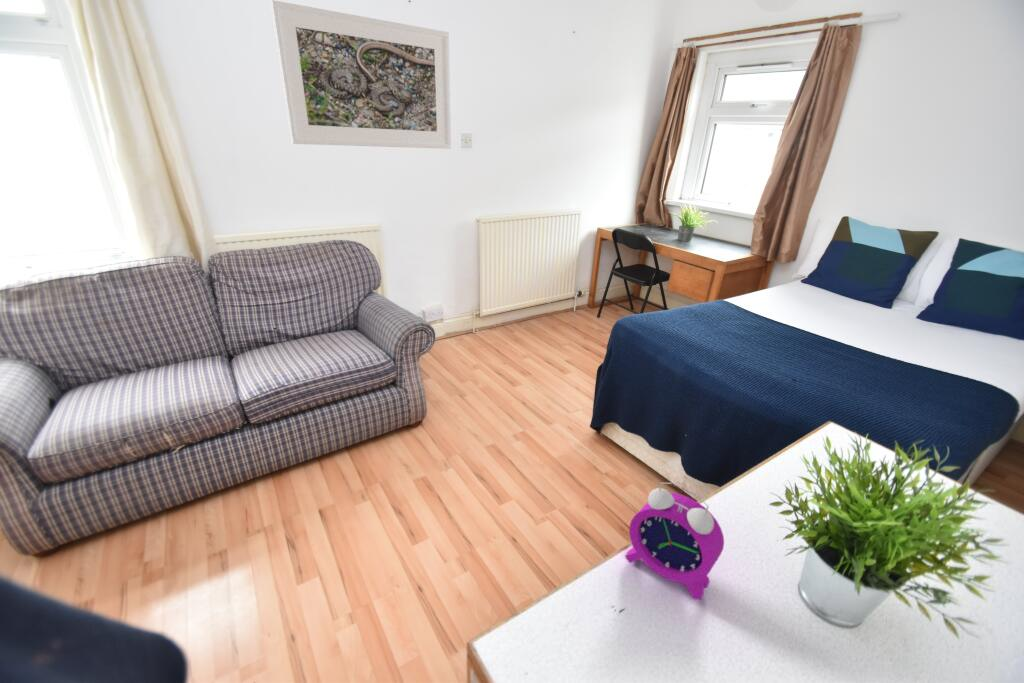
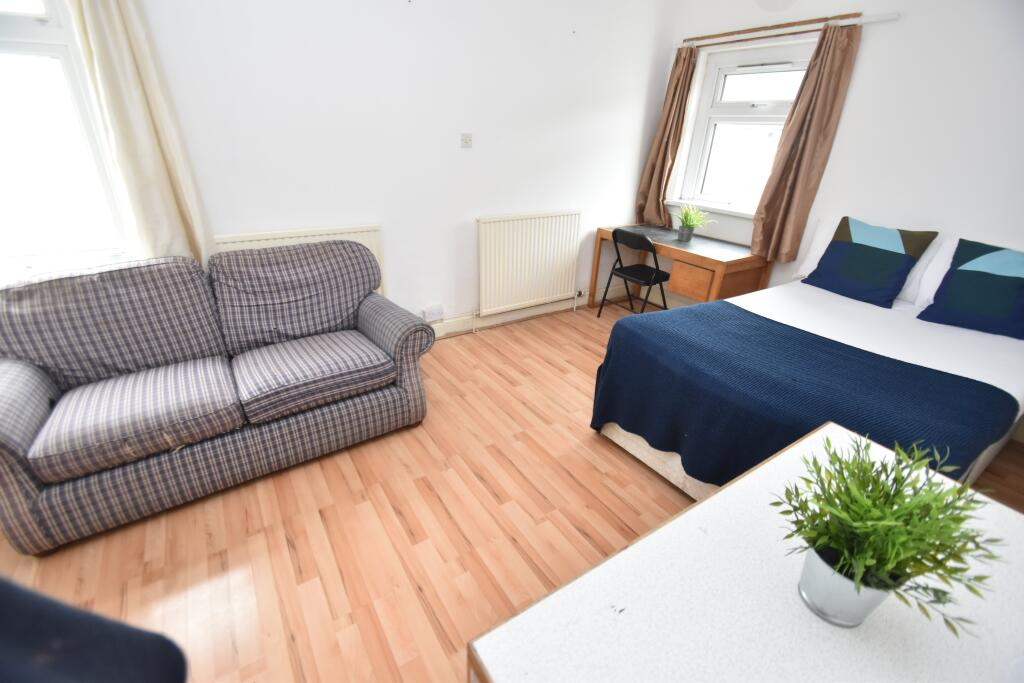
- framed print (373, 85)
- alarm clock (676, 531)
